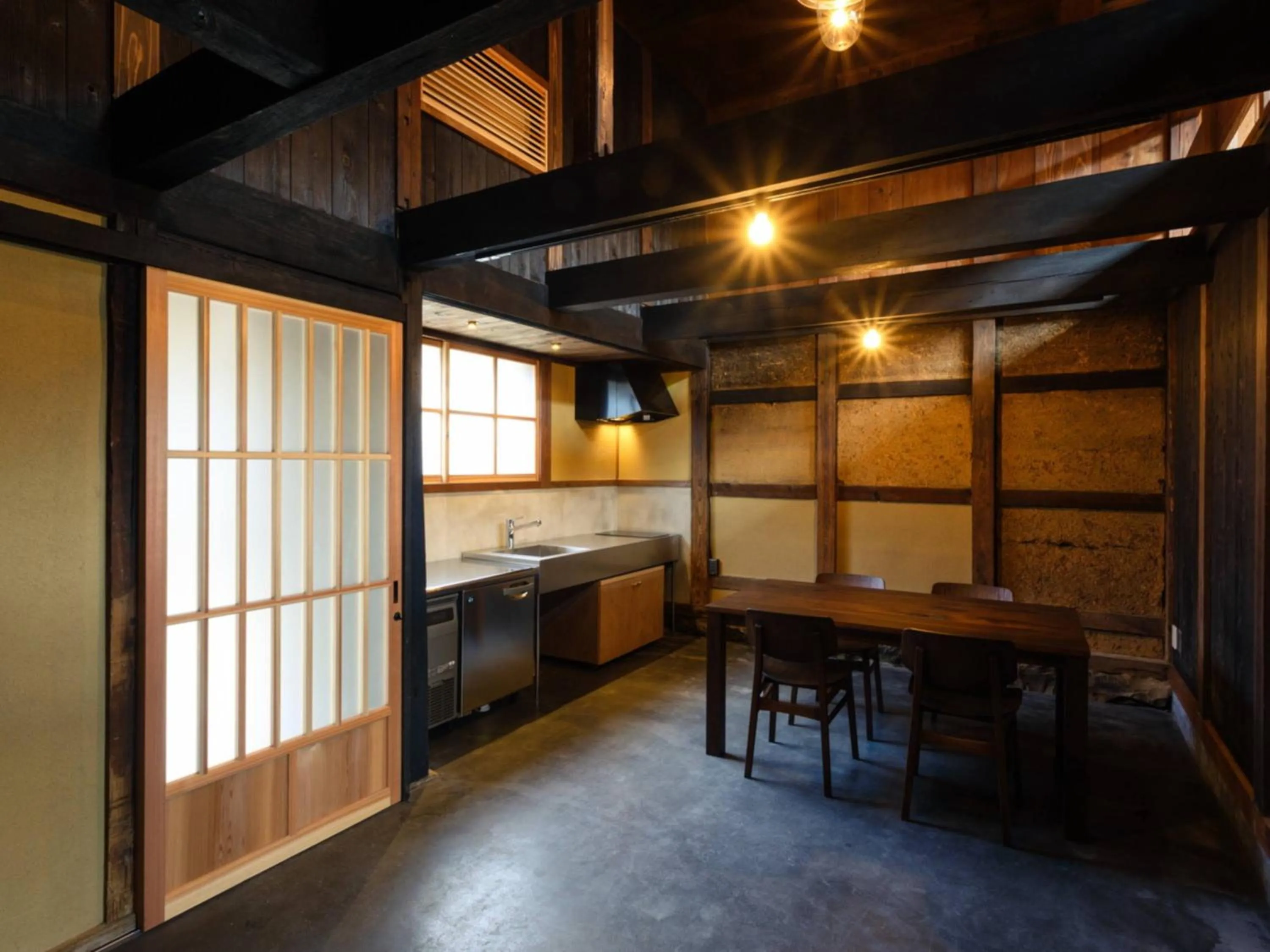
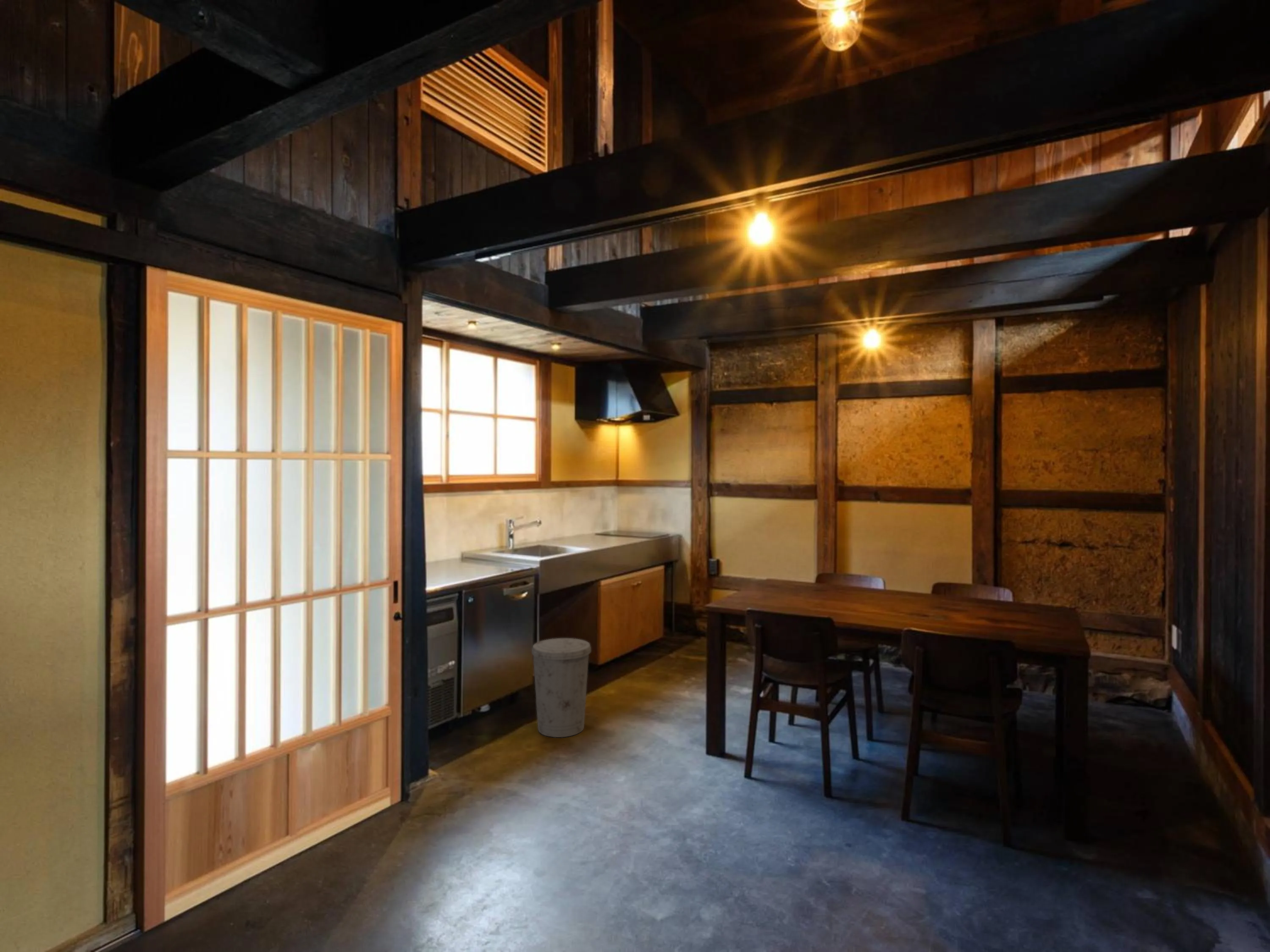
+ trash can (561, 685)
